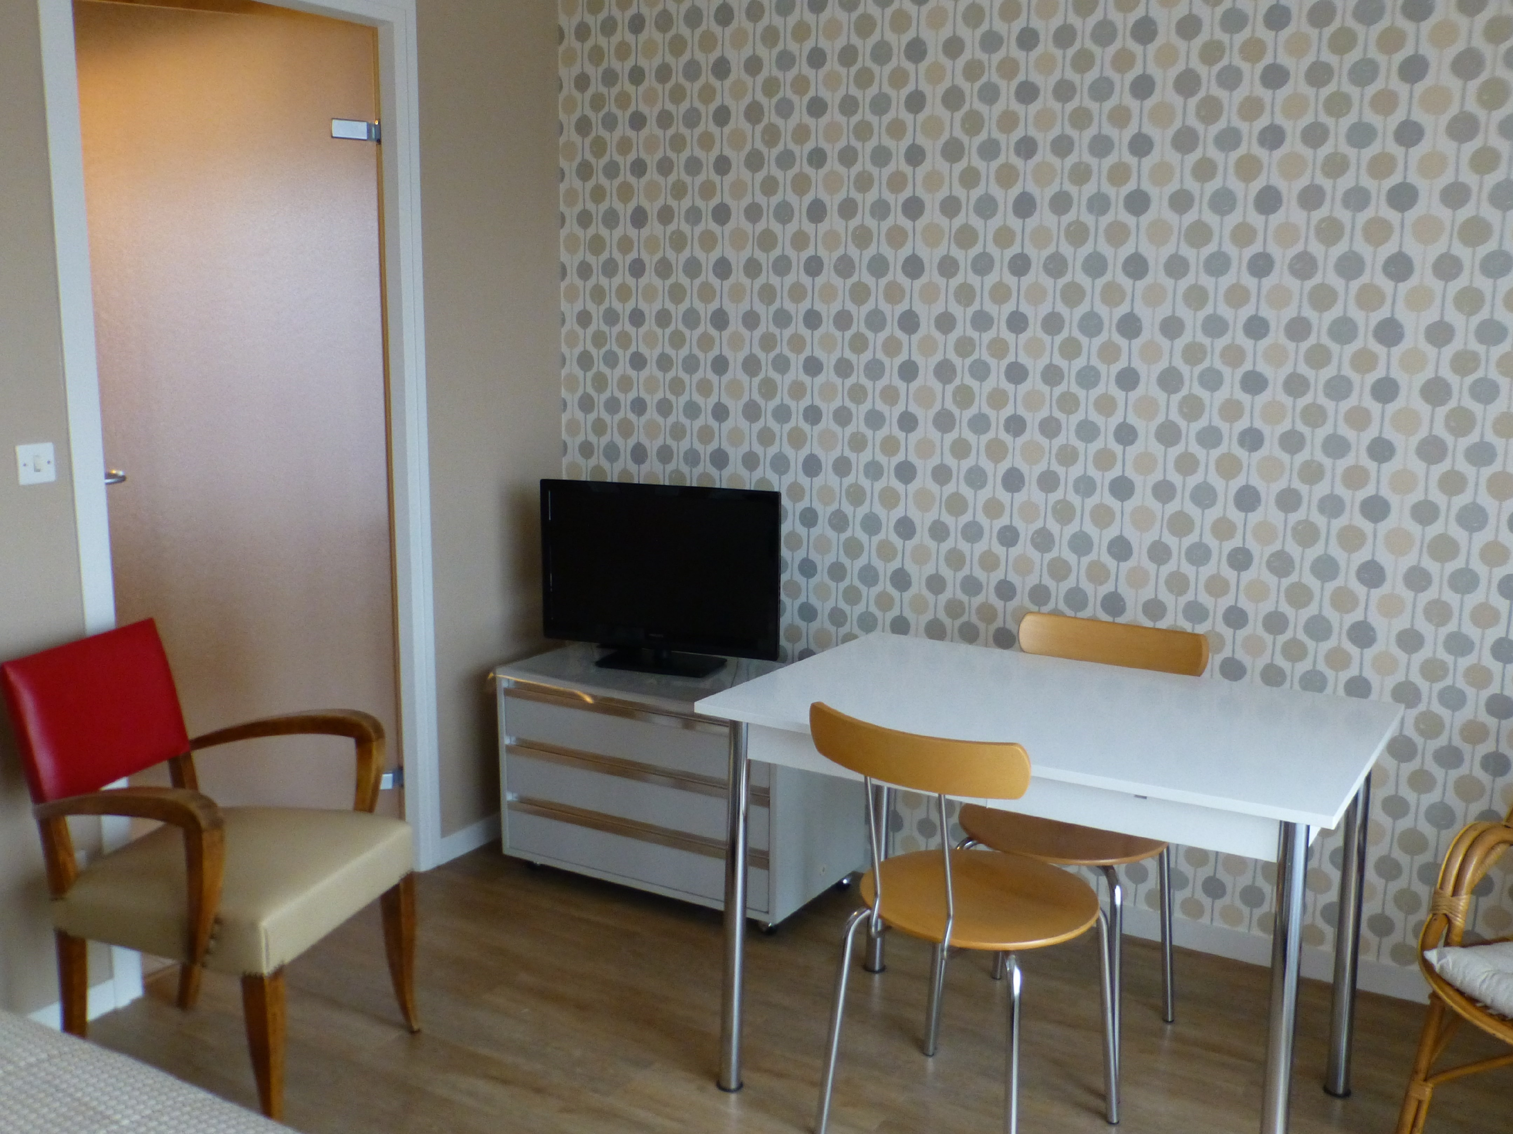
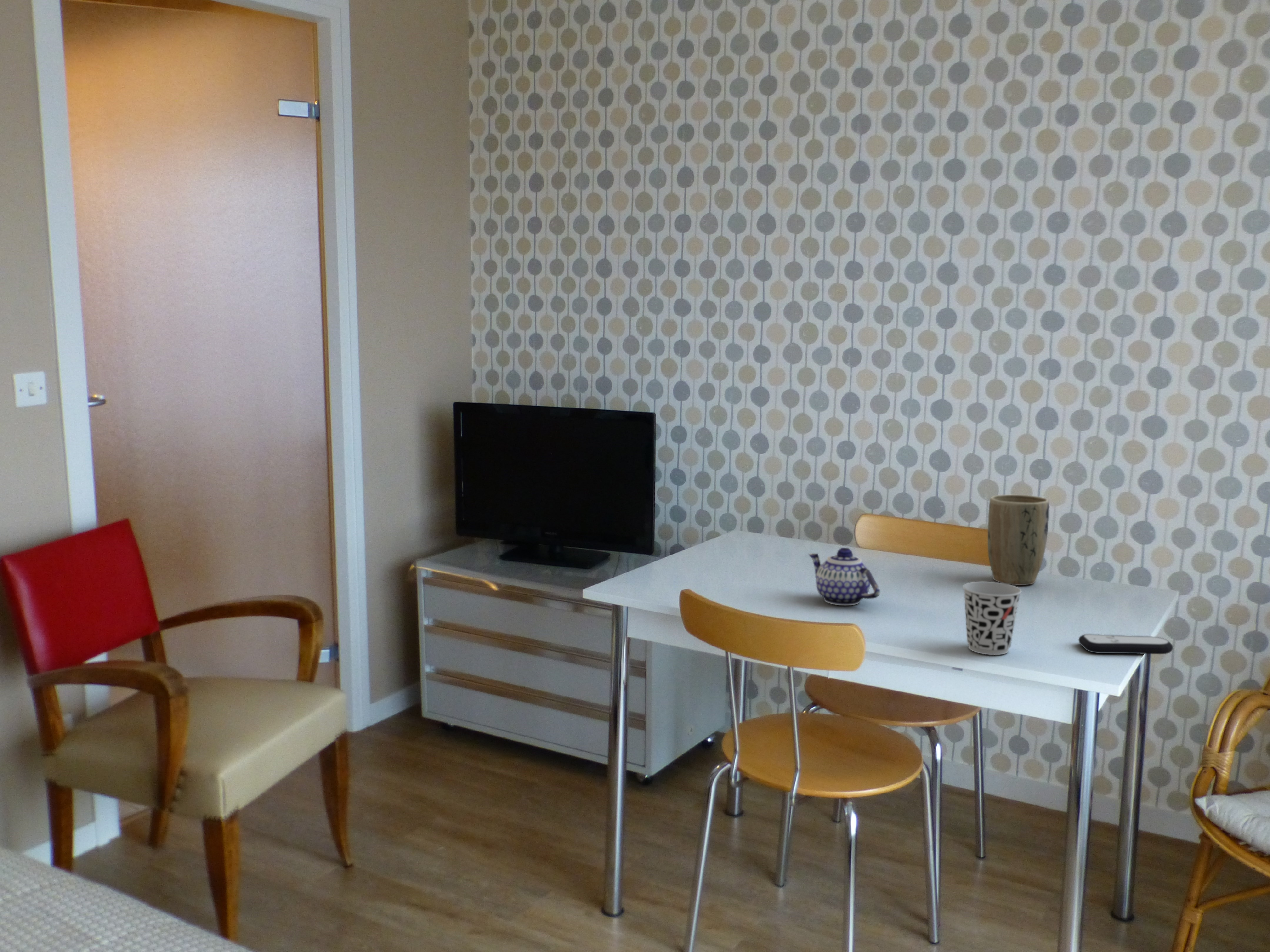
+ cup (990, 619)
+ teapot (842, 574)
+ remote control (1126, 644)
+ plant pot (1017, 540)
